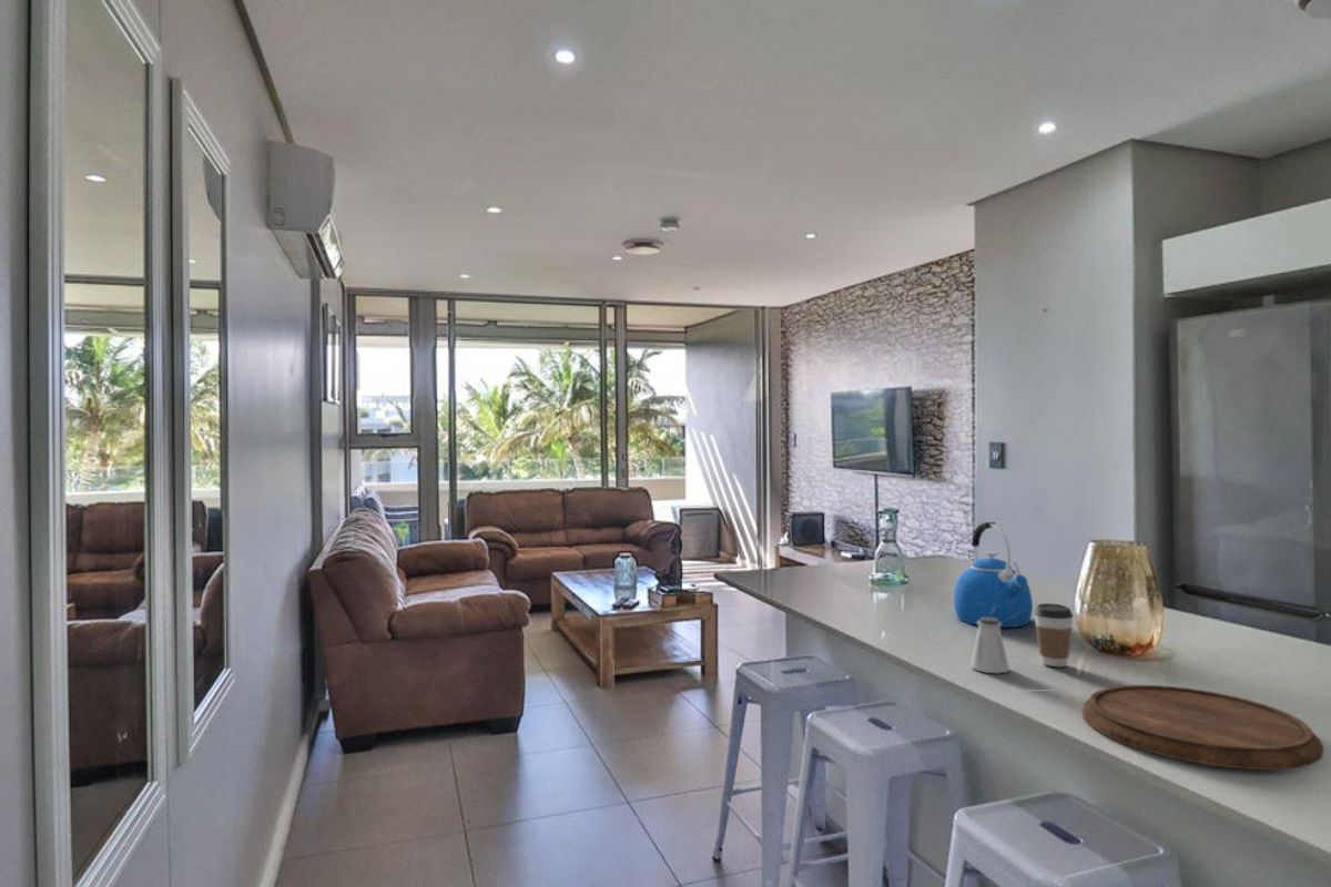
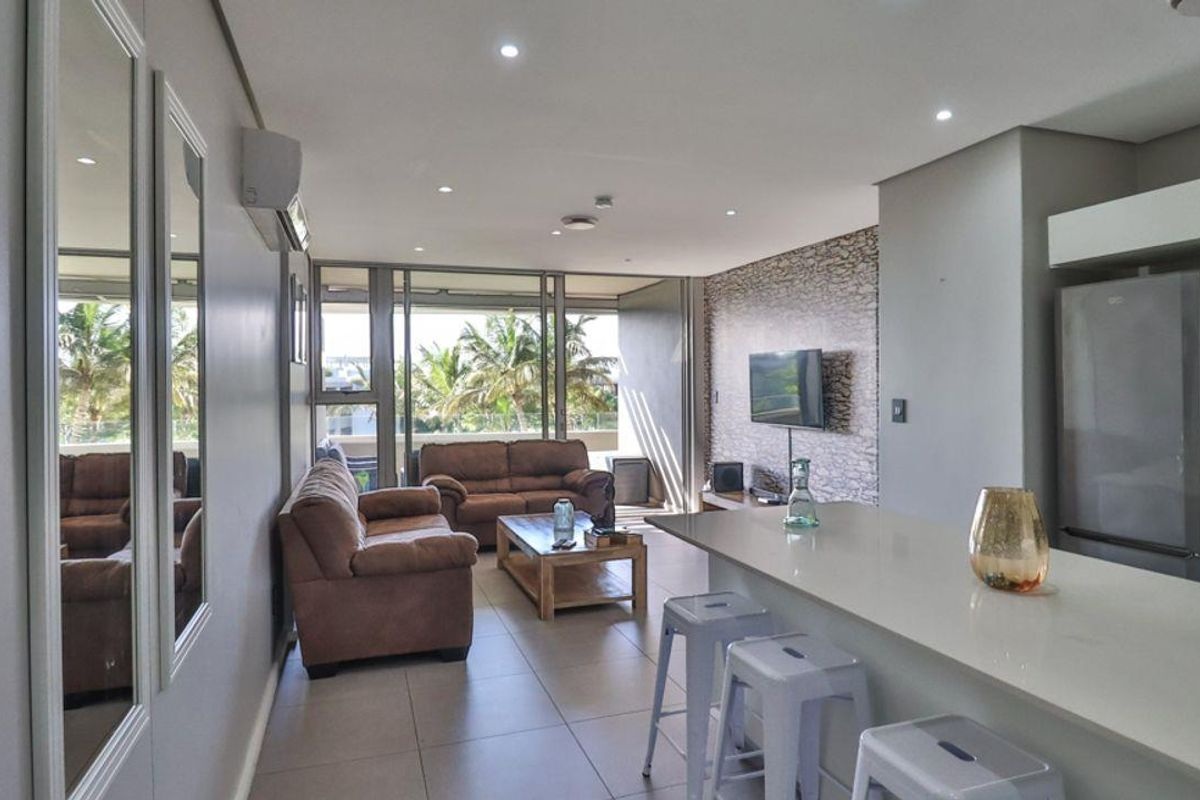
- kettle (996, 572)
- cutting board (1193, 721)
- coffee cup (1054, 634)
- saltshaker (989, 643)
